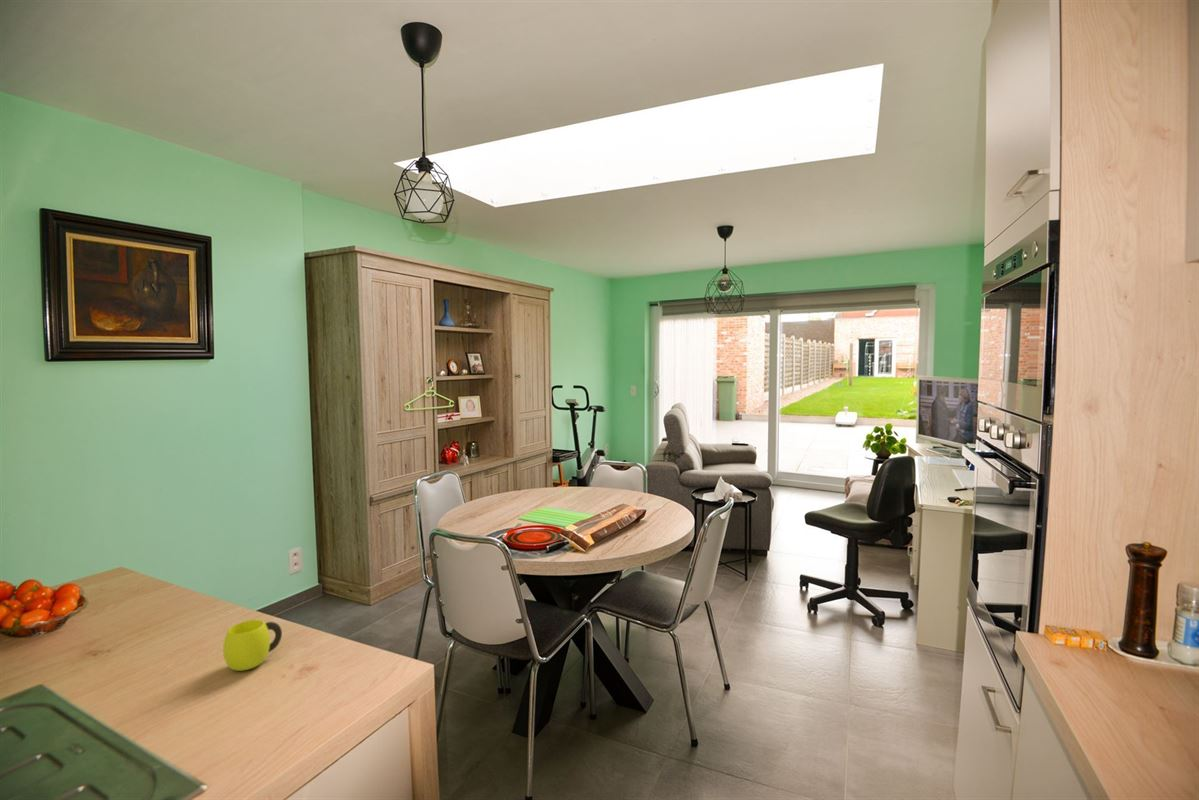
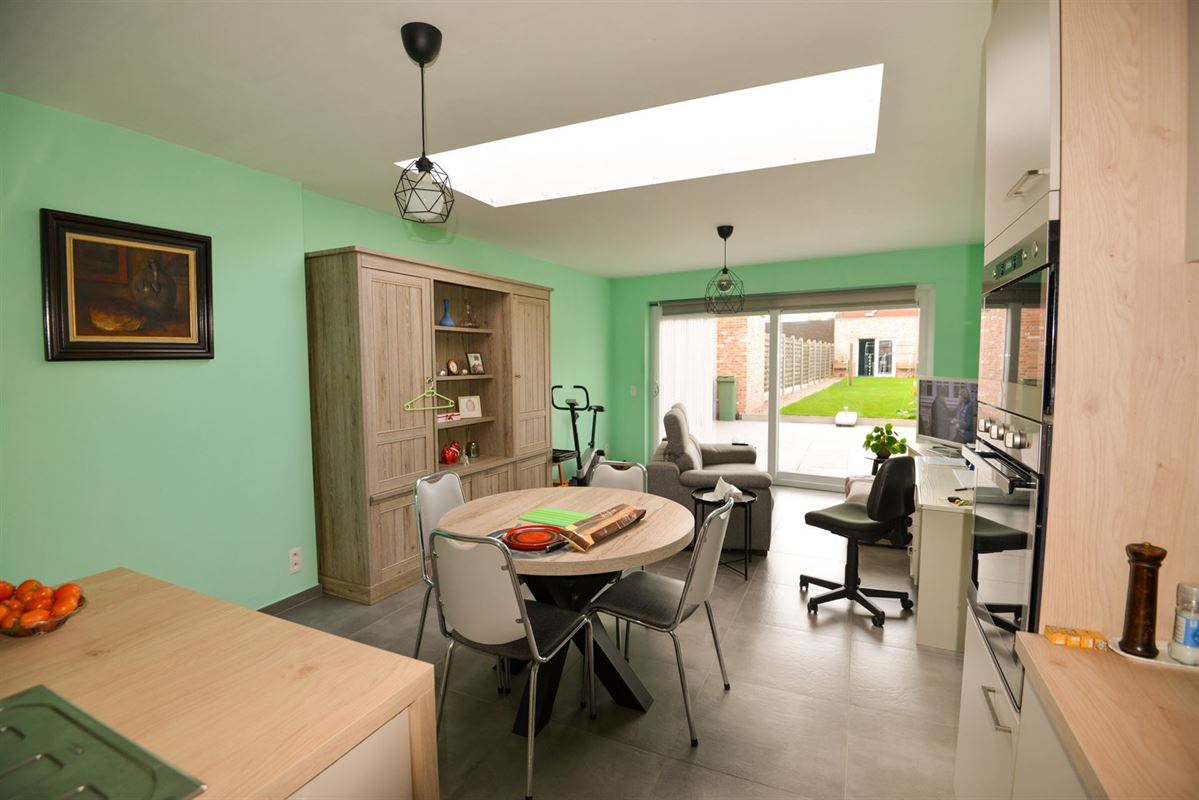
- cup (253, 643)
